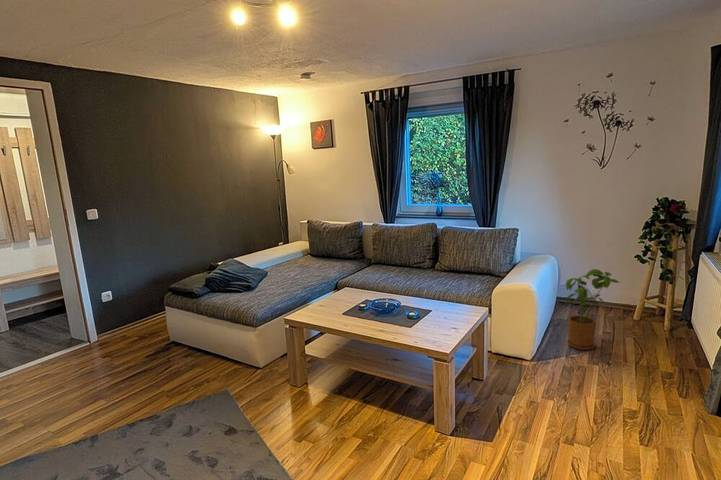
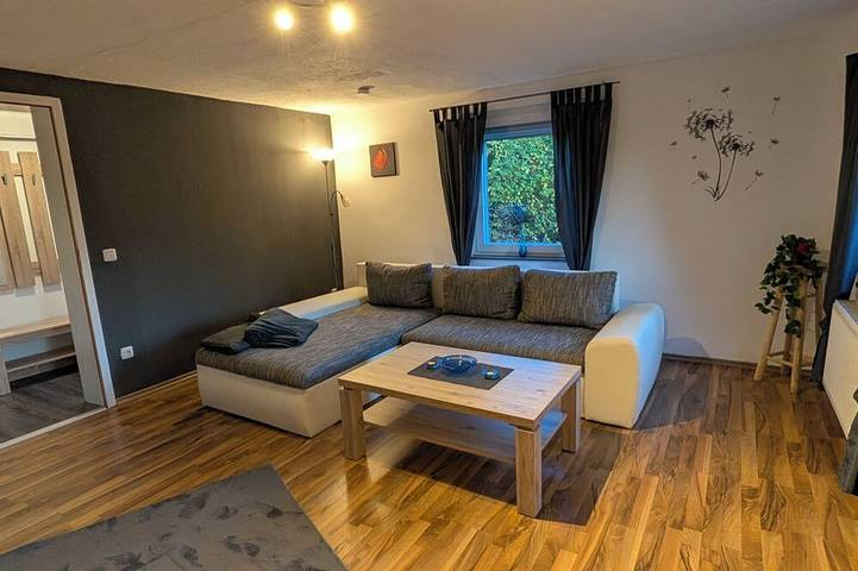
- house plant (583, 309)
